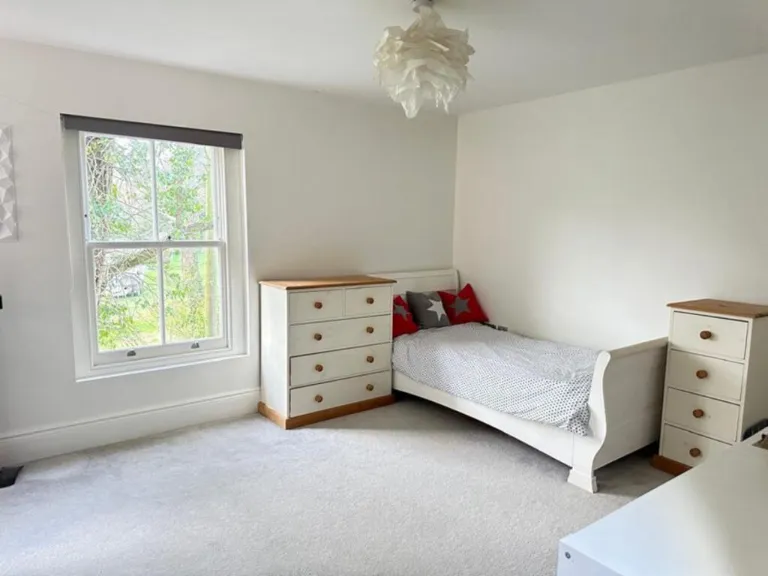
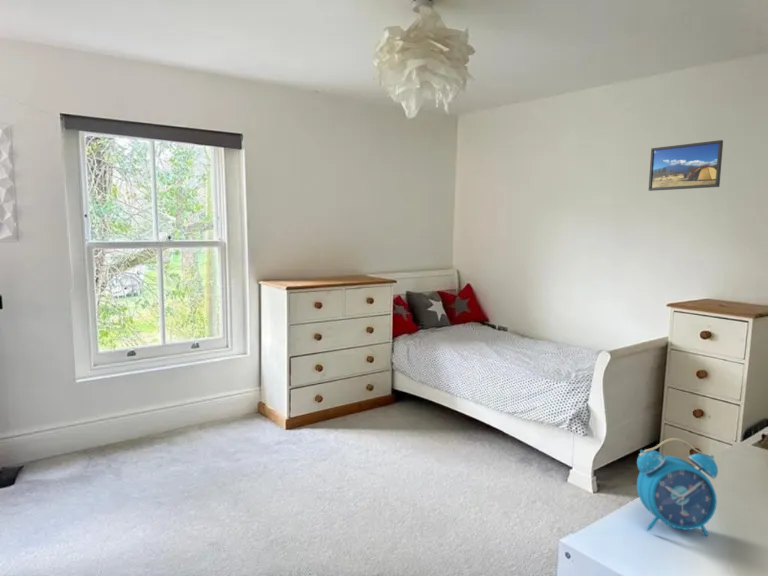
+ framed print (683, 166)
+ alarm clock (677, 485)
